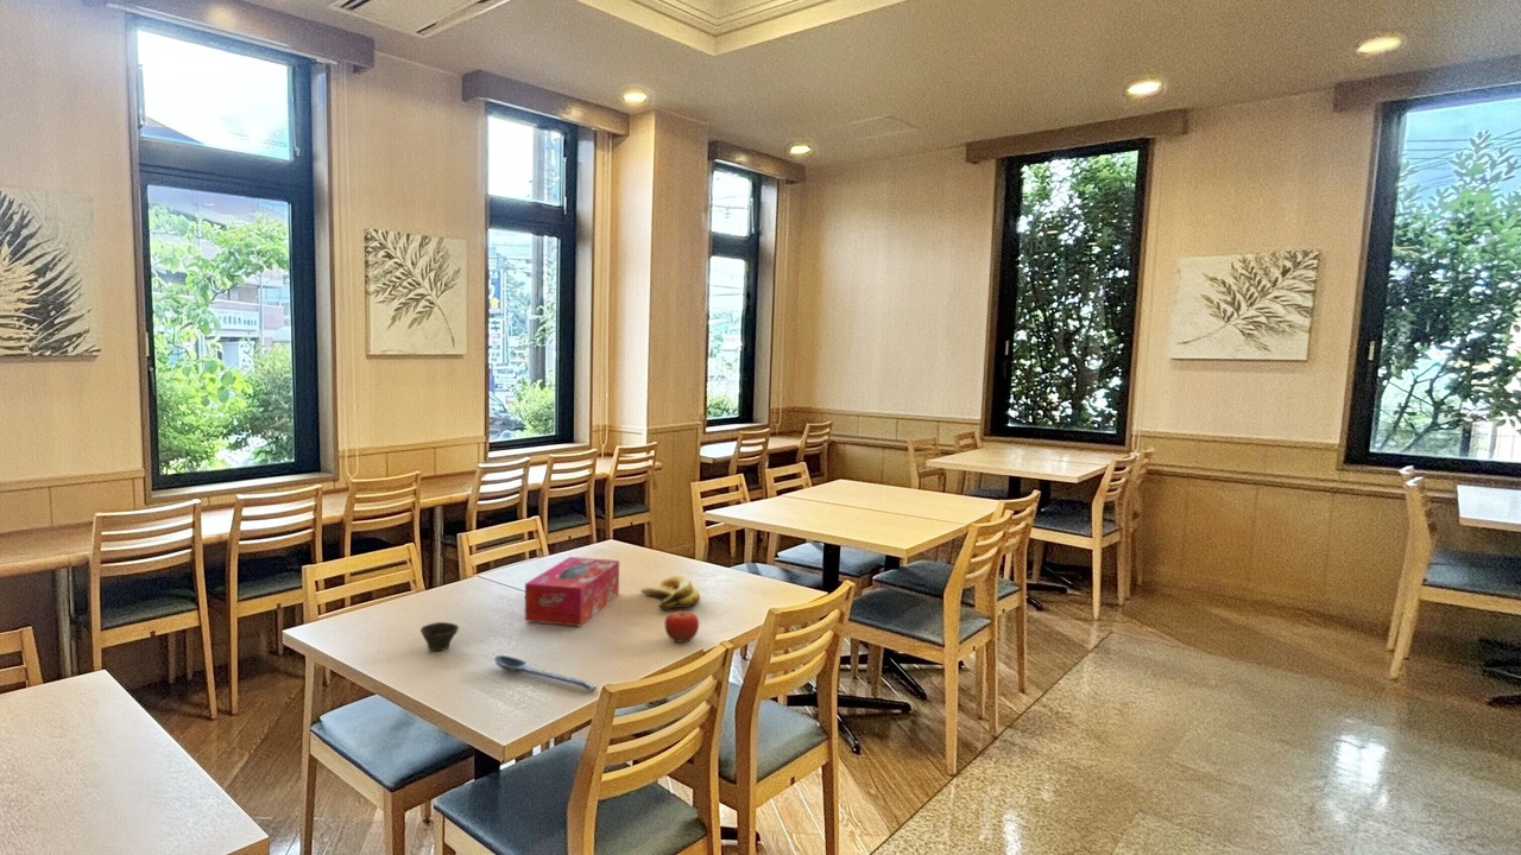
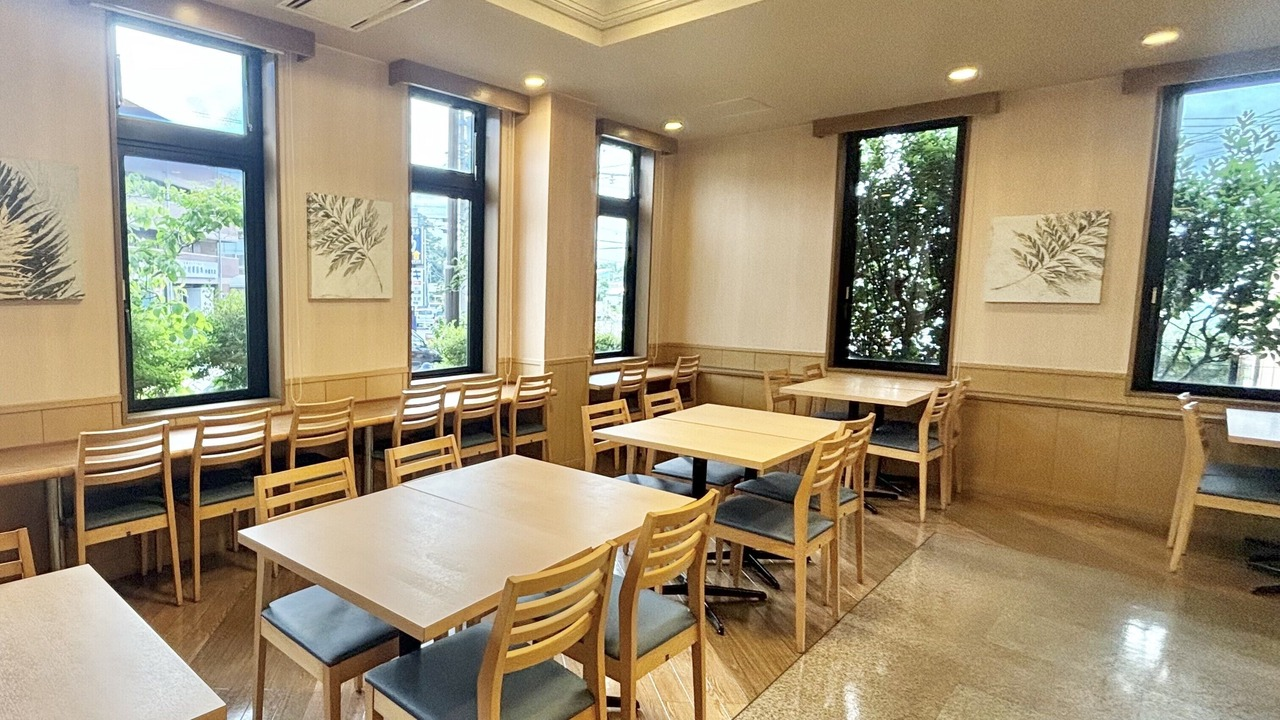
- spoon (541, 673)
- fruit (681, 623)
- banana (667, 589)
- tissue box (574, 589)
- cup (440, 636)
